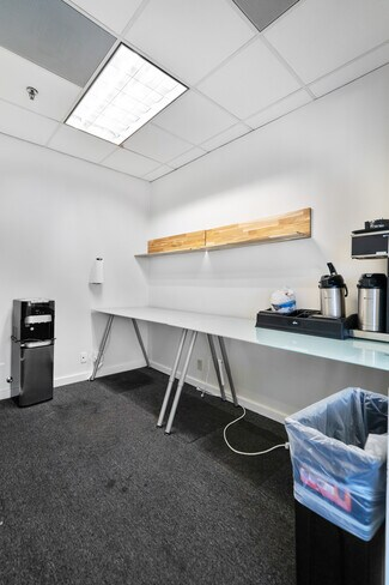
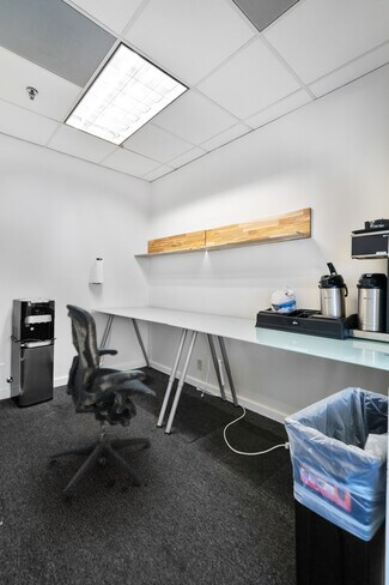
+ office chair (104, 382)
